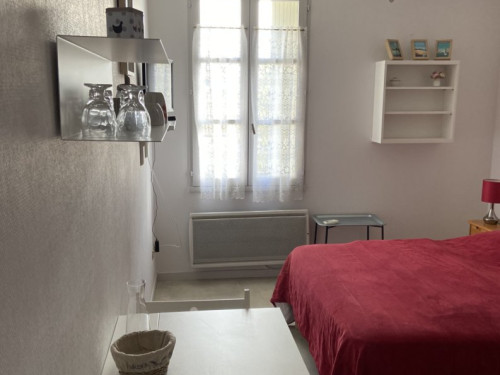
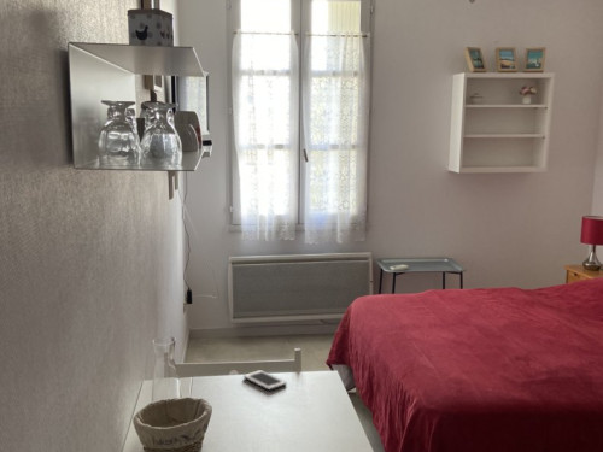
+ cell phone (264, 380)
